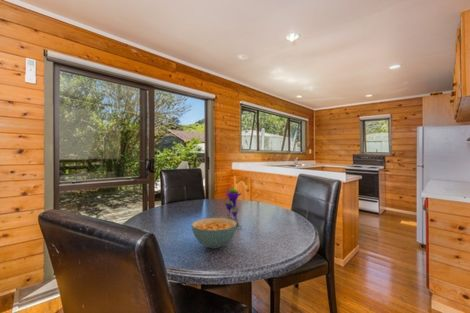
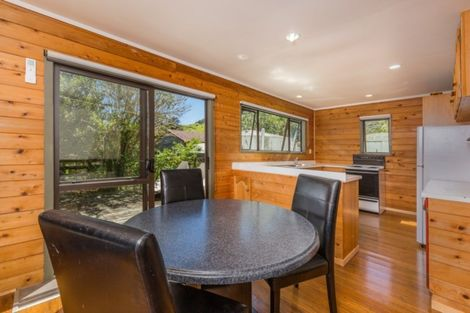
- cereal bowl (214, 234)
- flower (234, 203)
